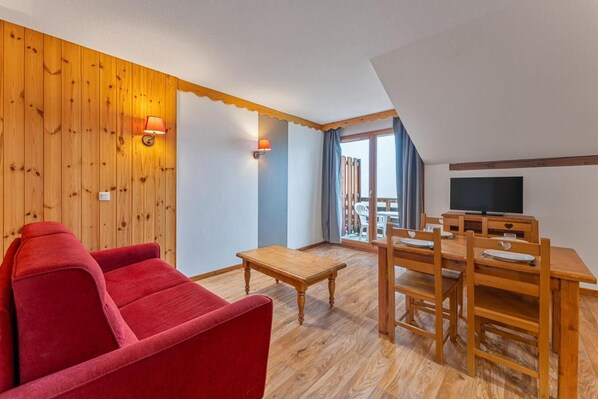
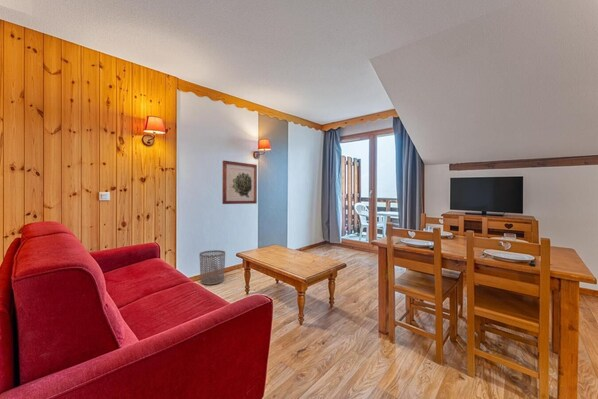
+ waste bin (212, 267)
+ wall art (240, 183)
